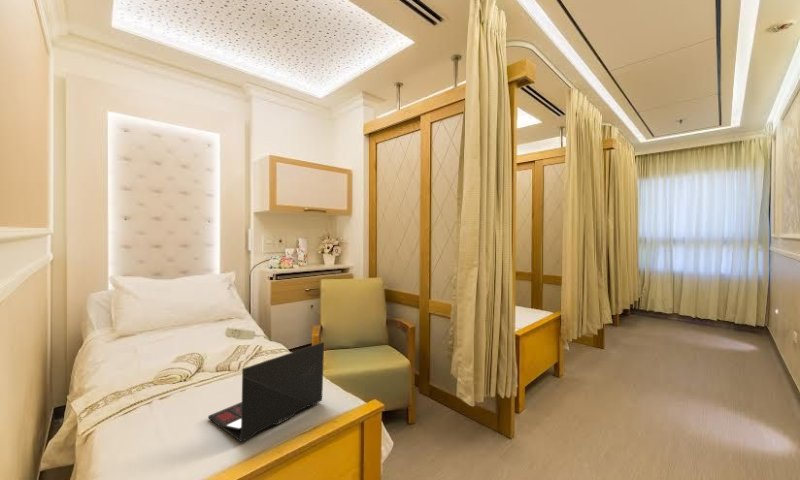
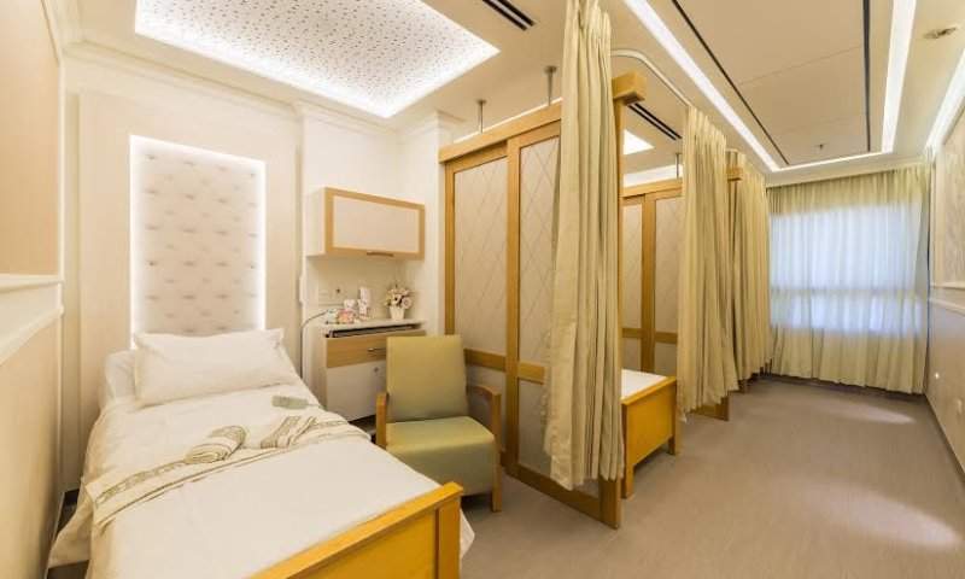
- laptop (268, 379)
